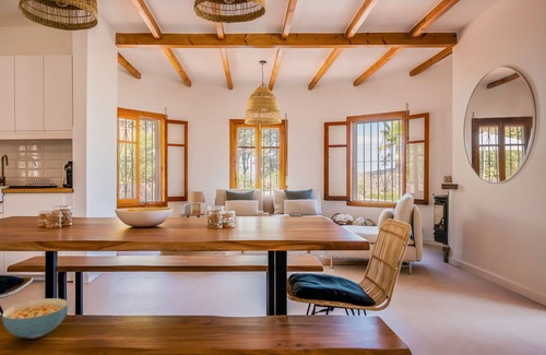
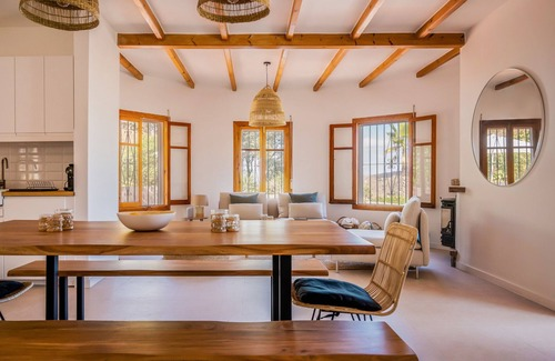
- cereal bowl (36, 321)
